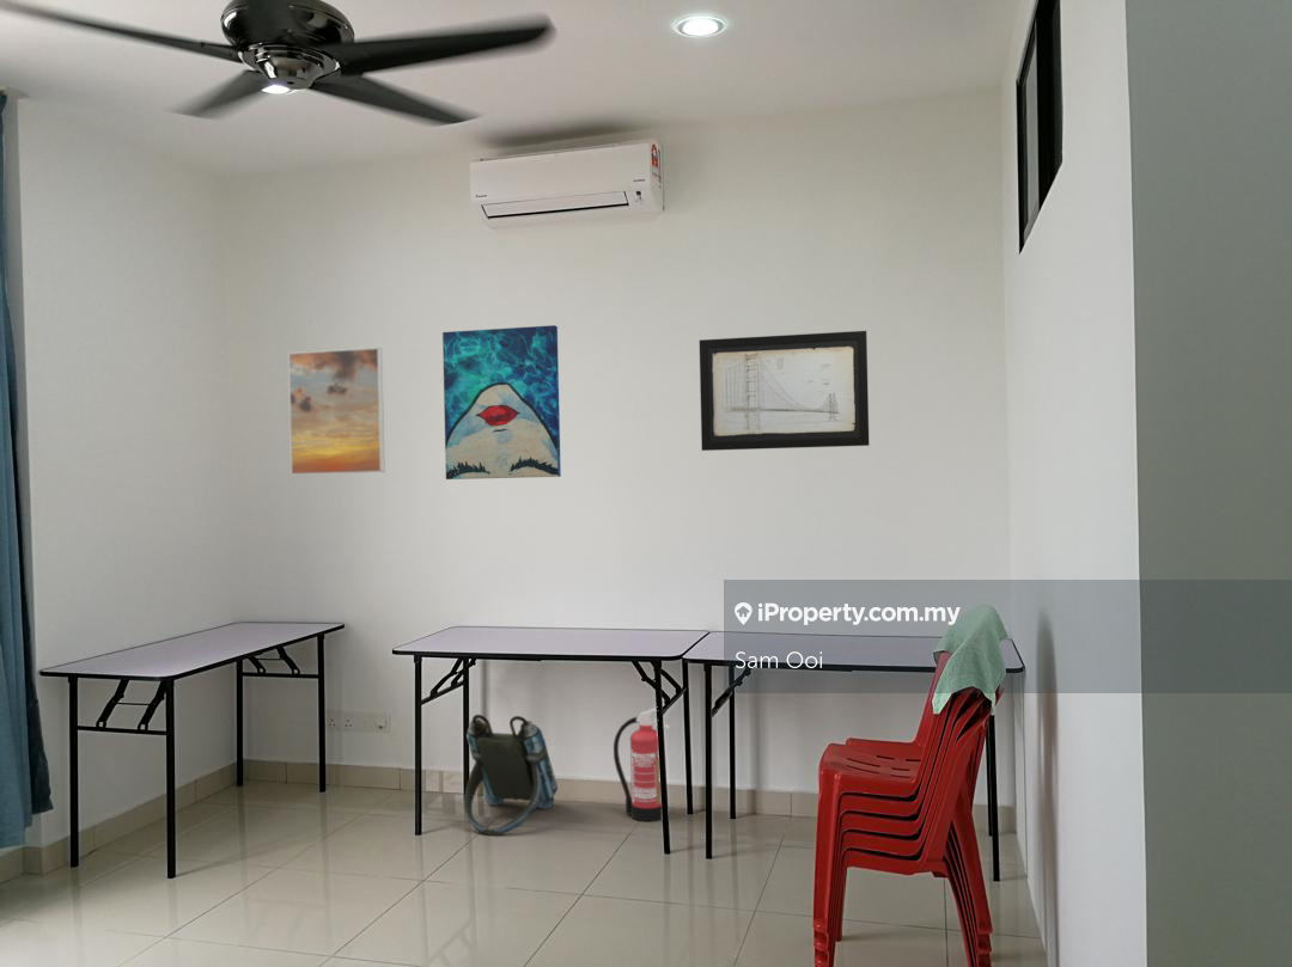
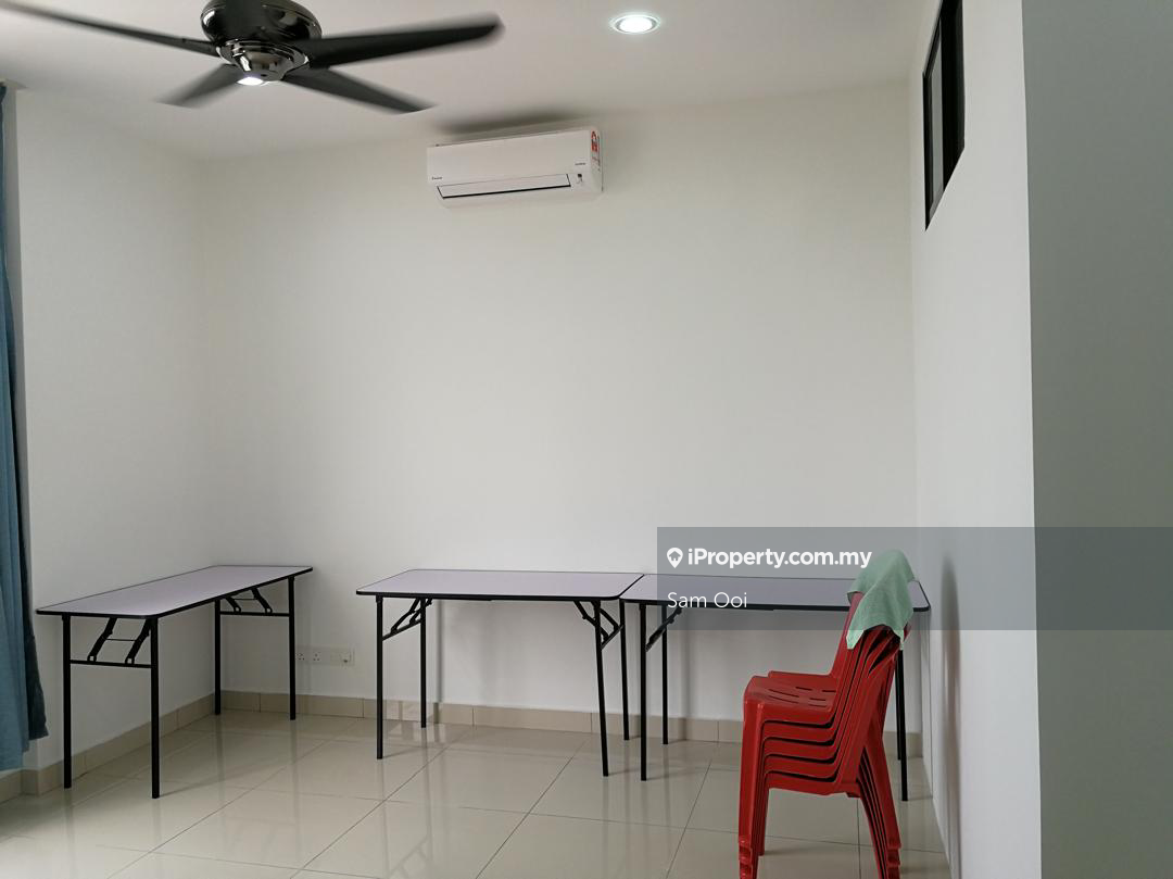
- wall art (782, 391)
- fire extinguisher (641, 759)
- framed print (335, 411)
- backpack (506, 763)
- wall art (500, 403)
